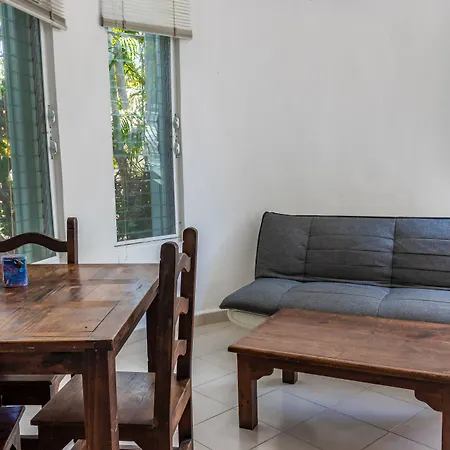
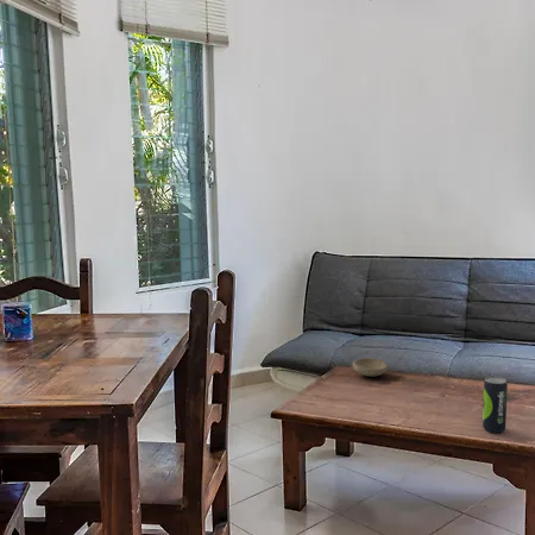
+ beverage can (495, 404)
+ bowl (370, 369)
